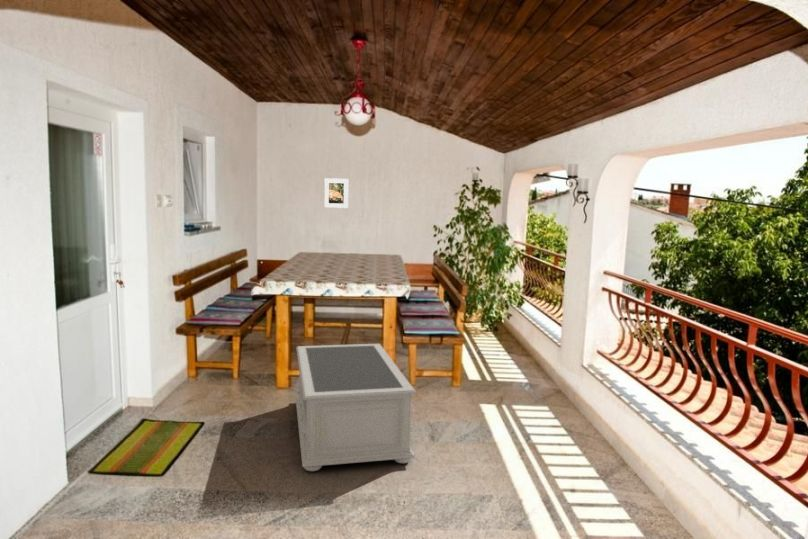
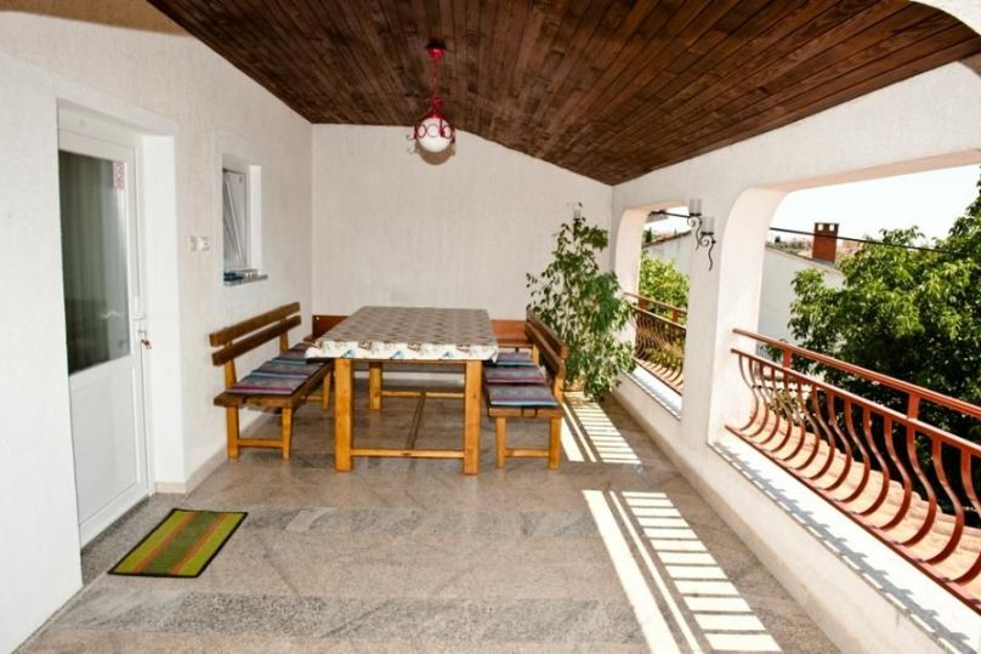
- coffee table (348, 397)
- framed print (336, 193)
